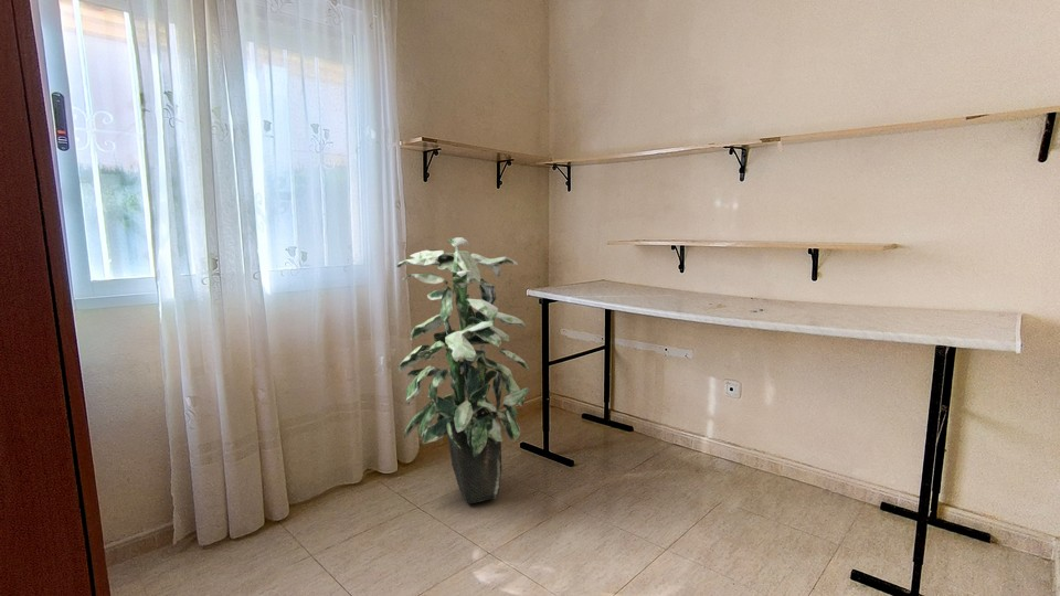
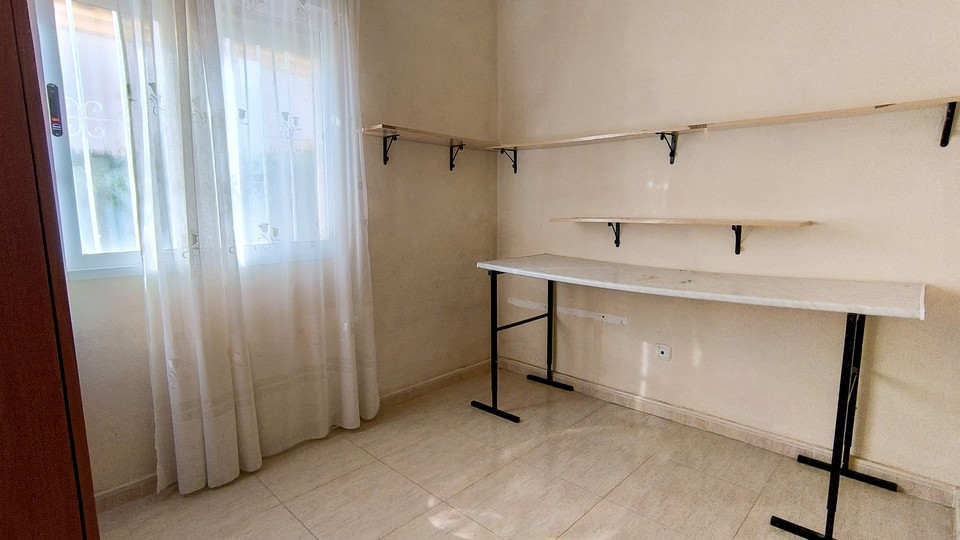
- indoor plant (463, 369)
